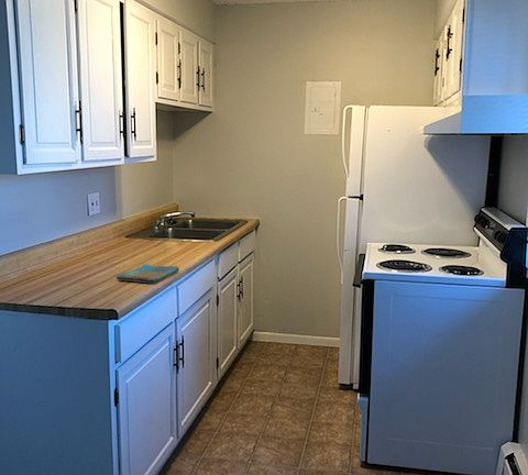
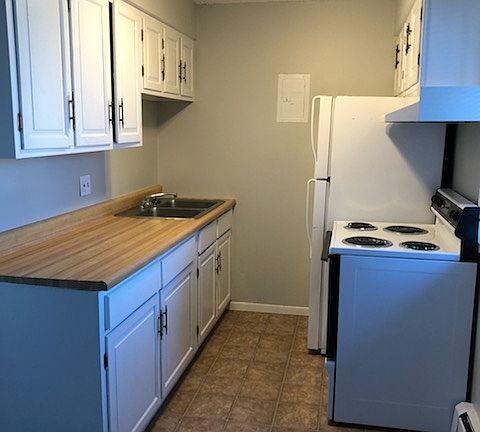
- dish towel (148, 273)
